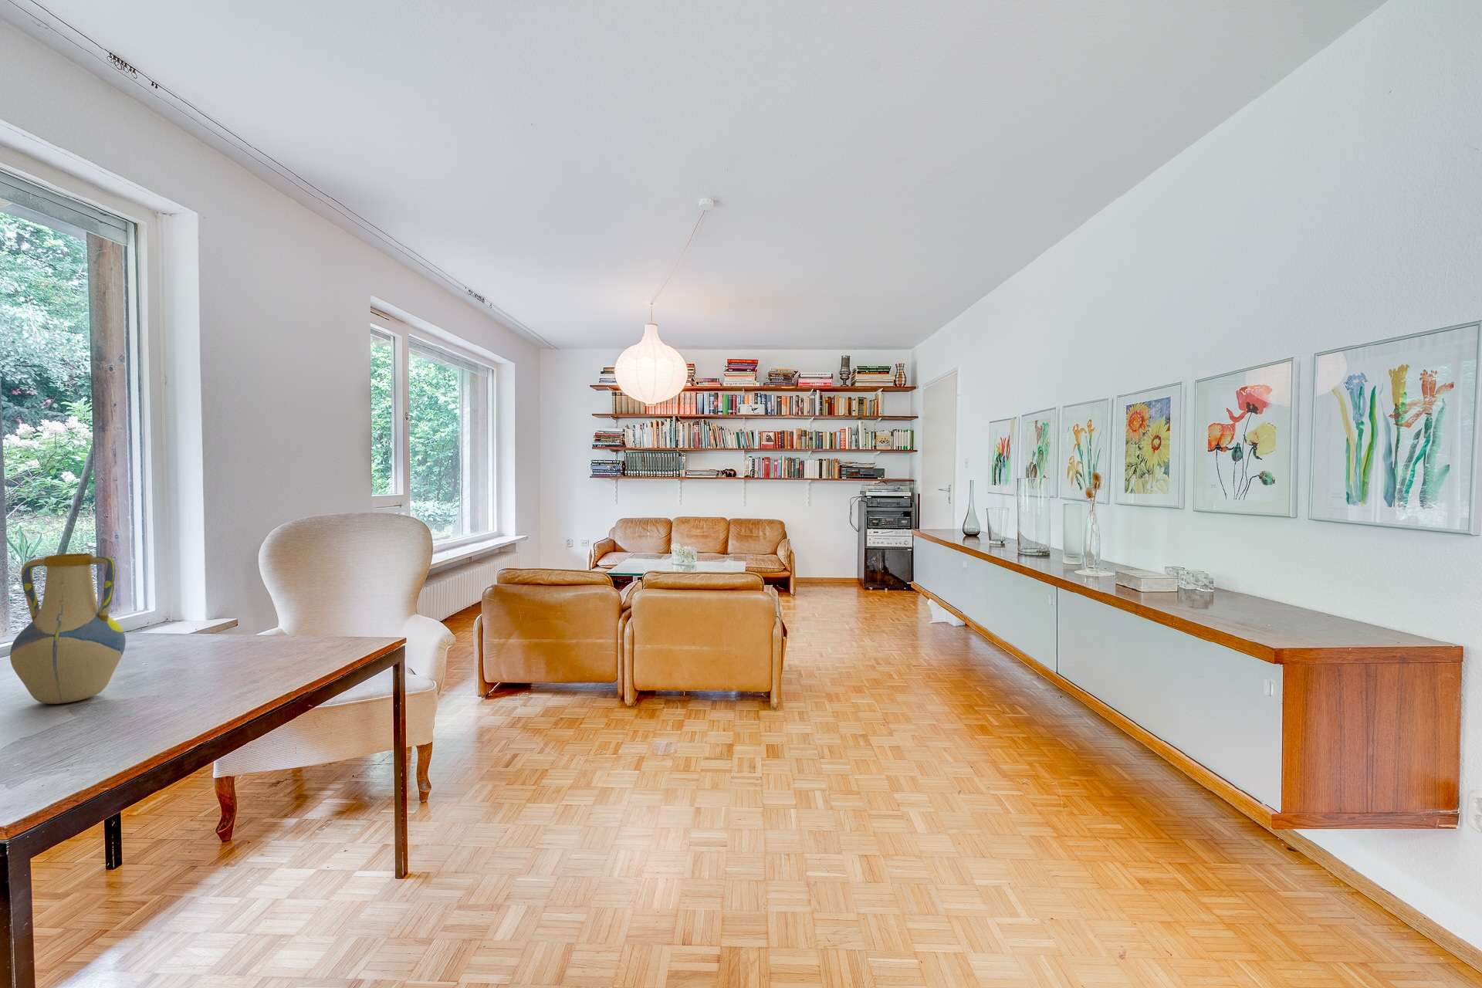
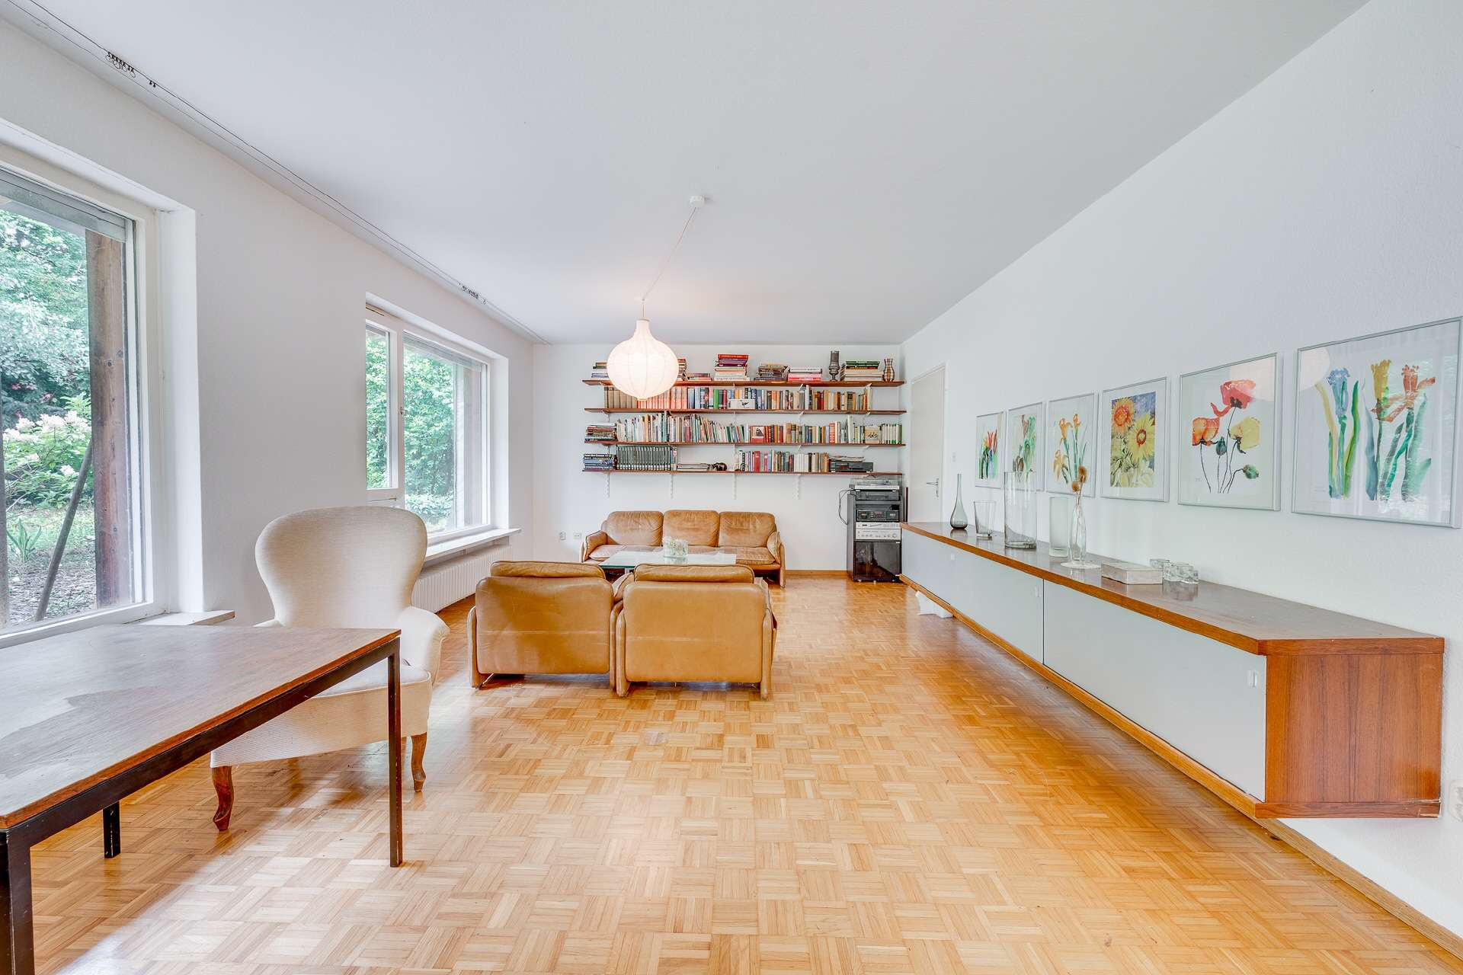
- vase (69, 626)
